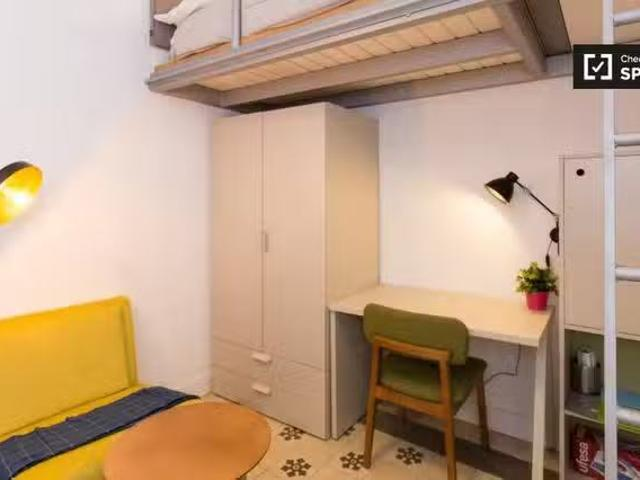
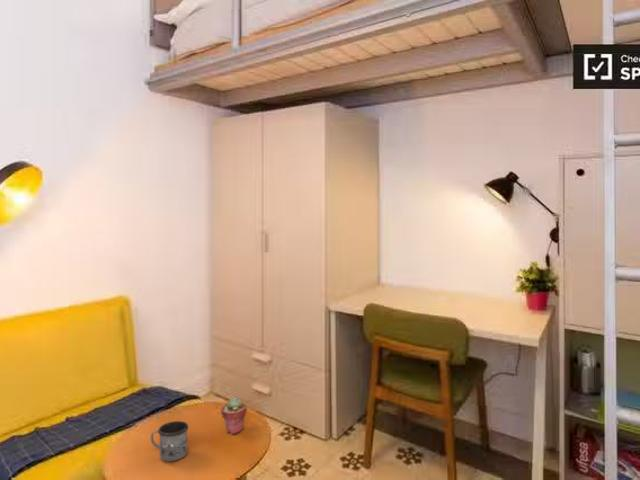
+ potted succulent (234, 413)
+ mug (169, 441)
